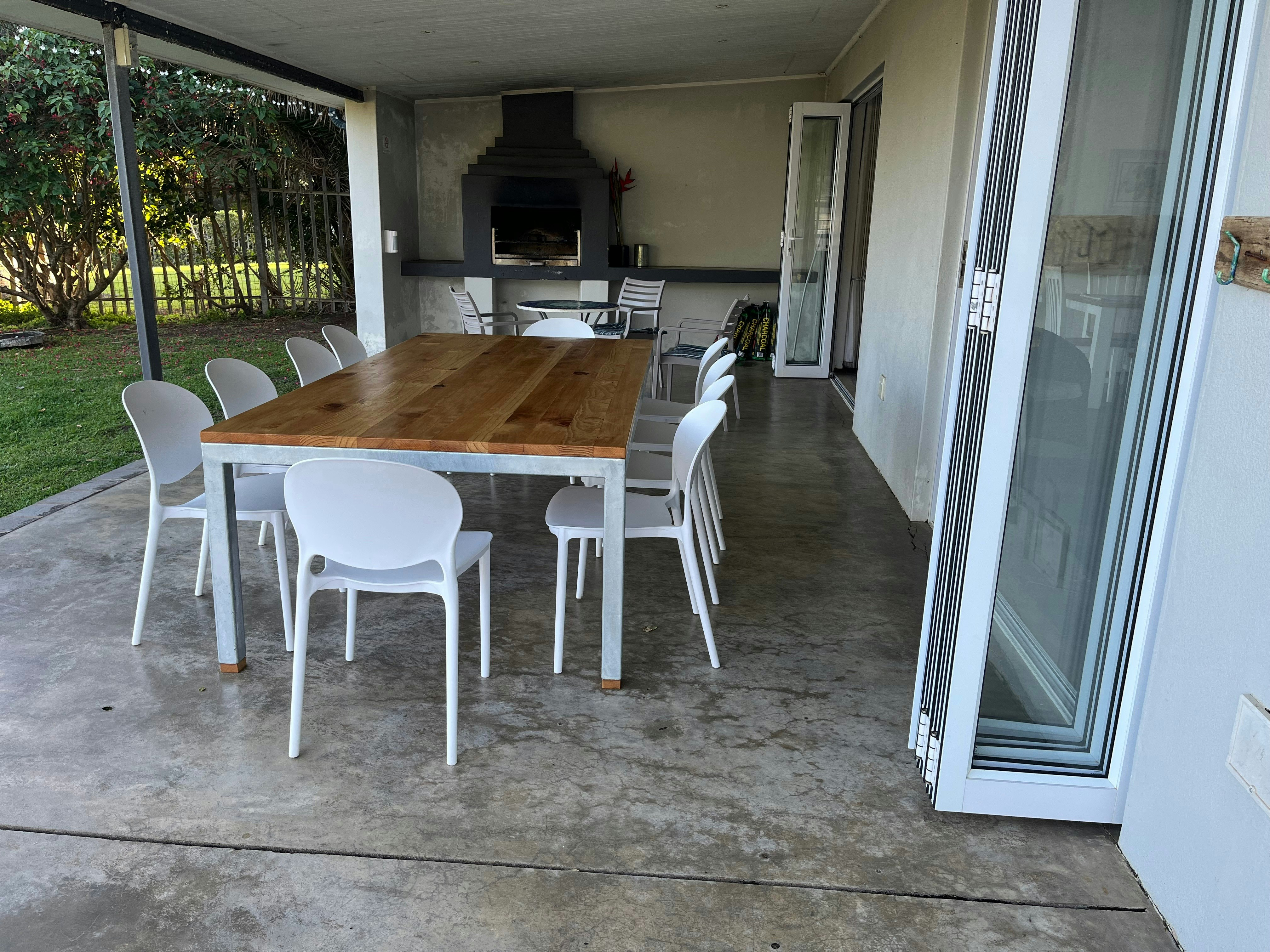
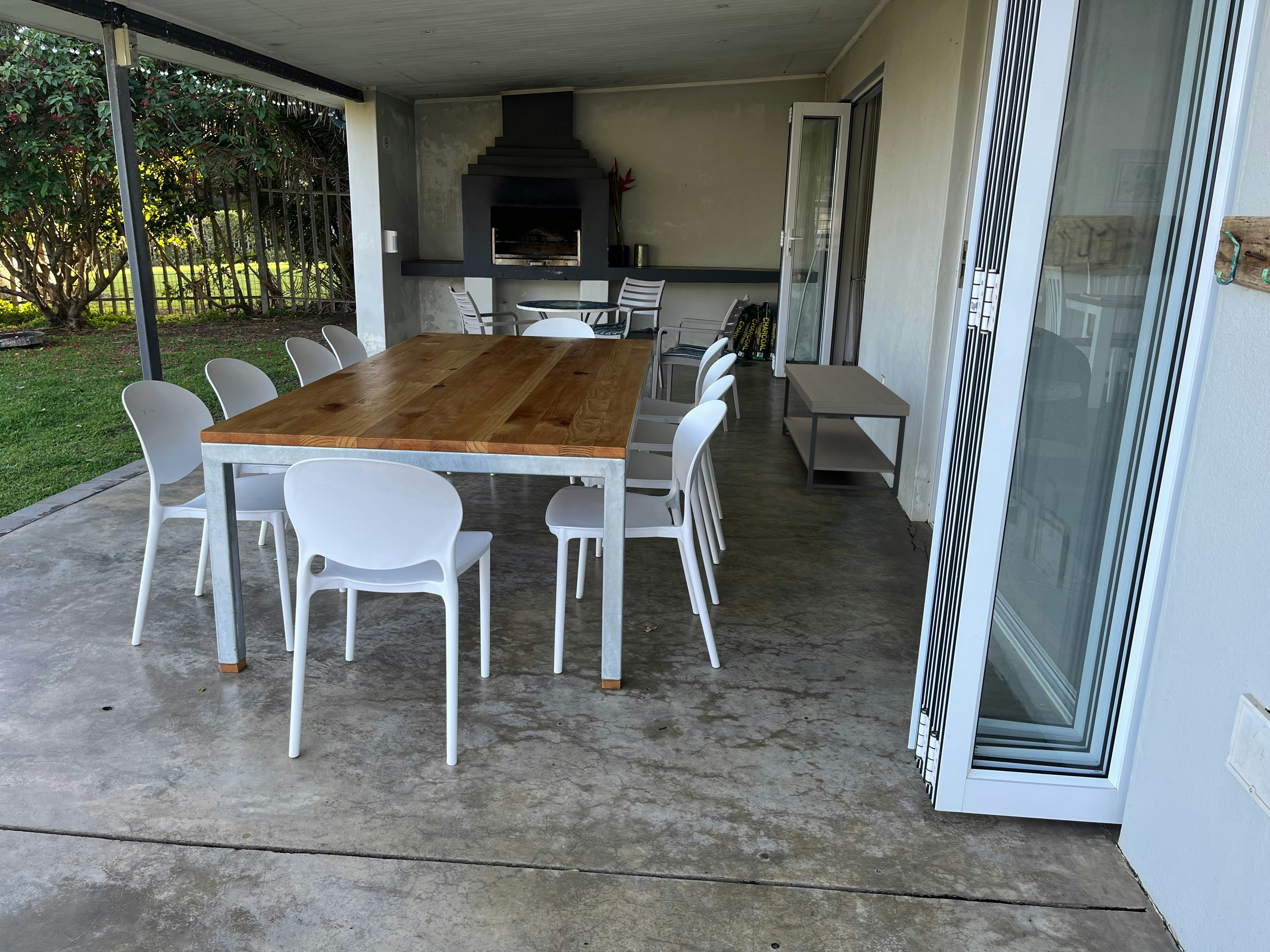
+ storage bench (835, 422)
